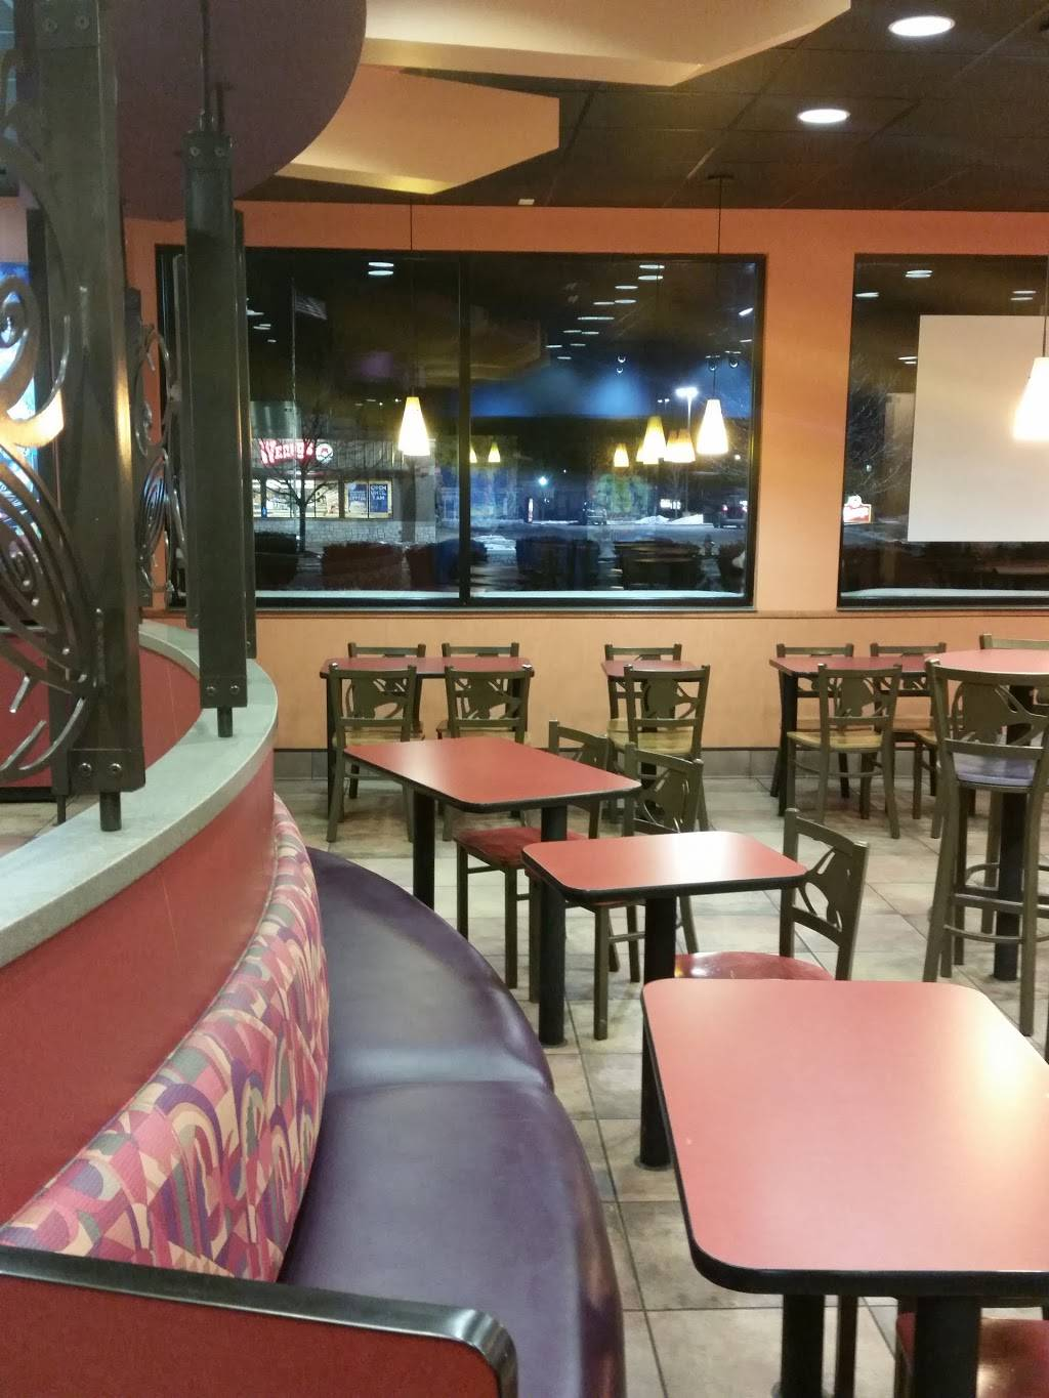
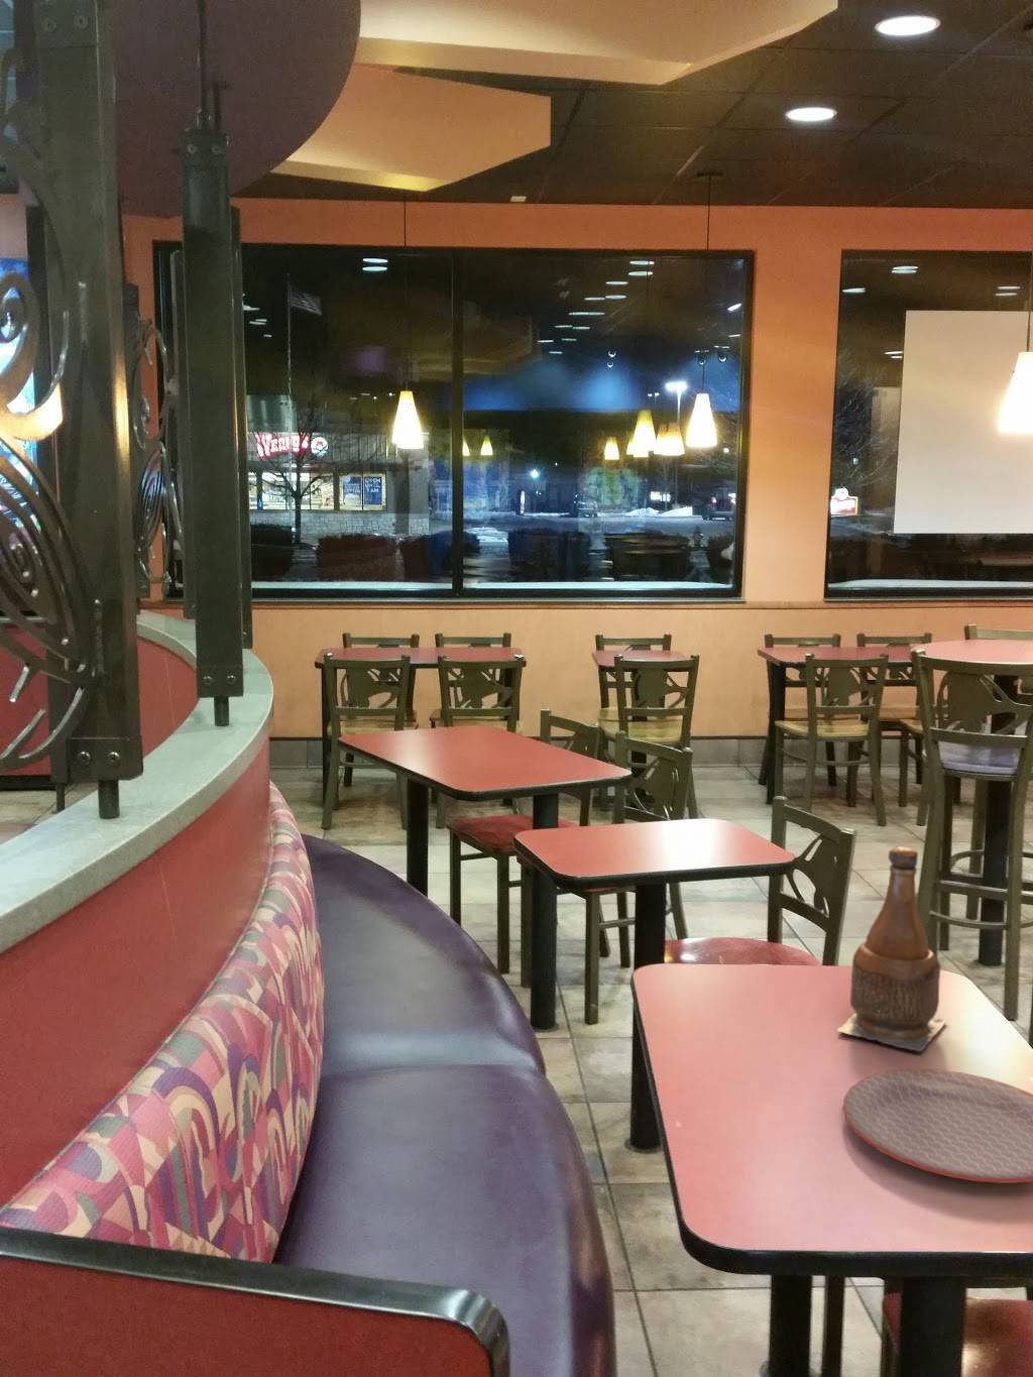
+ plate (958, 1126)
+ bottle (896, 939)
